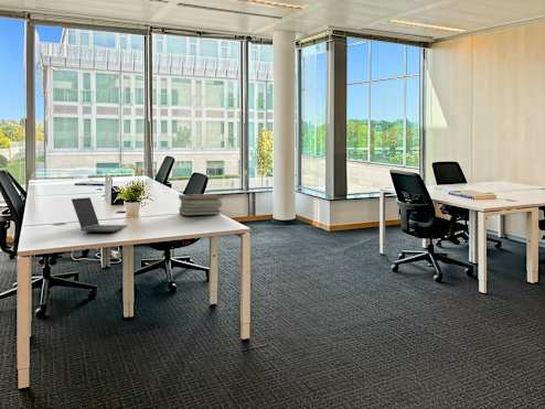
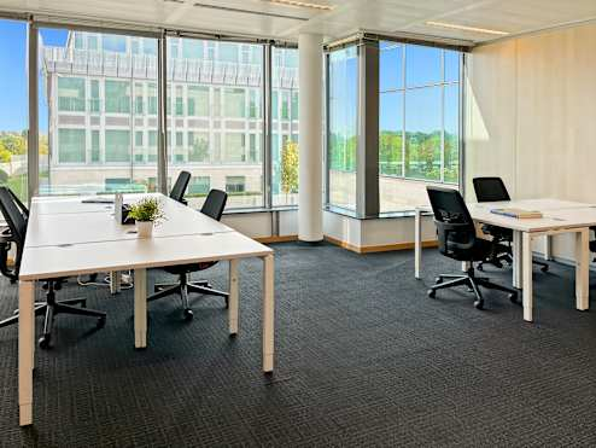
- laptop computer (96, 216)
- book stack (201, 204)
